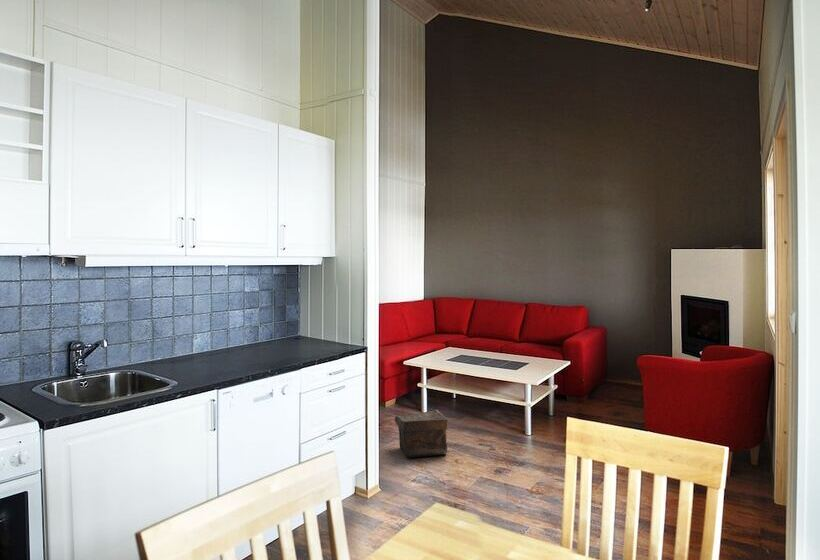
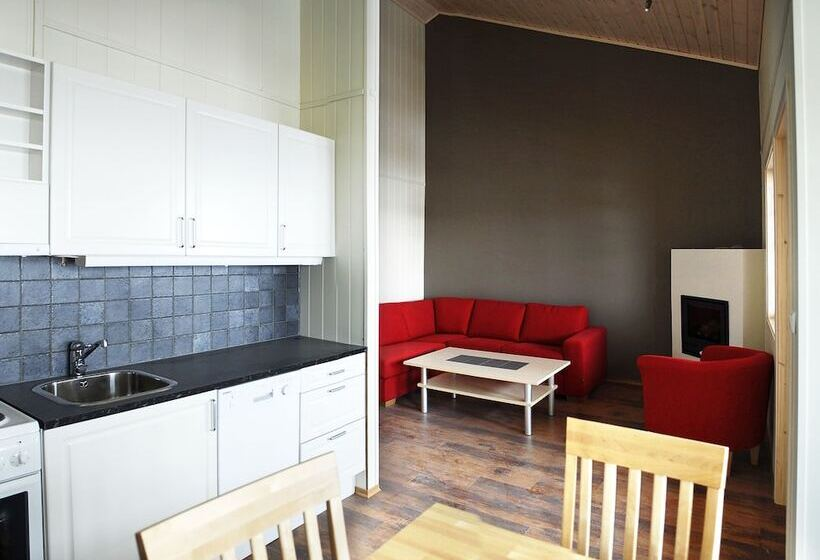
- pouch (421, 432)
